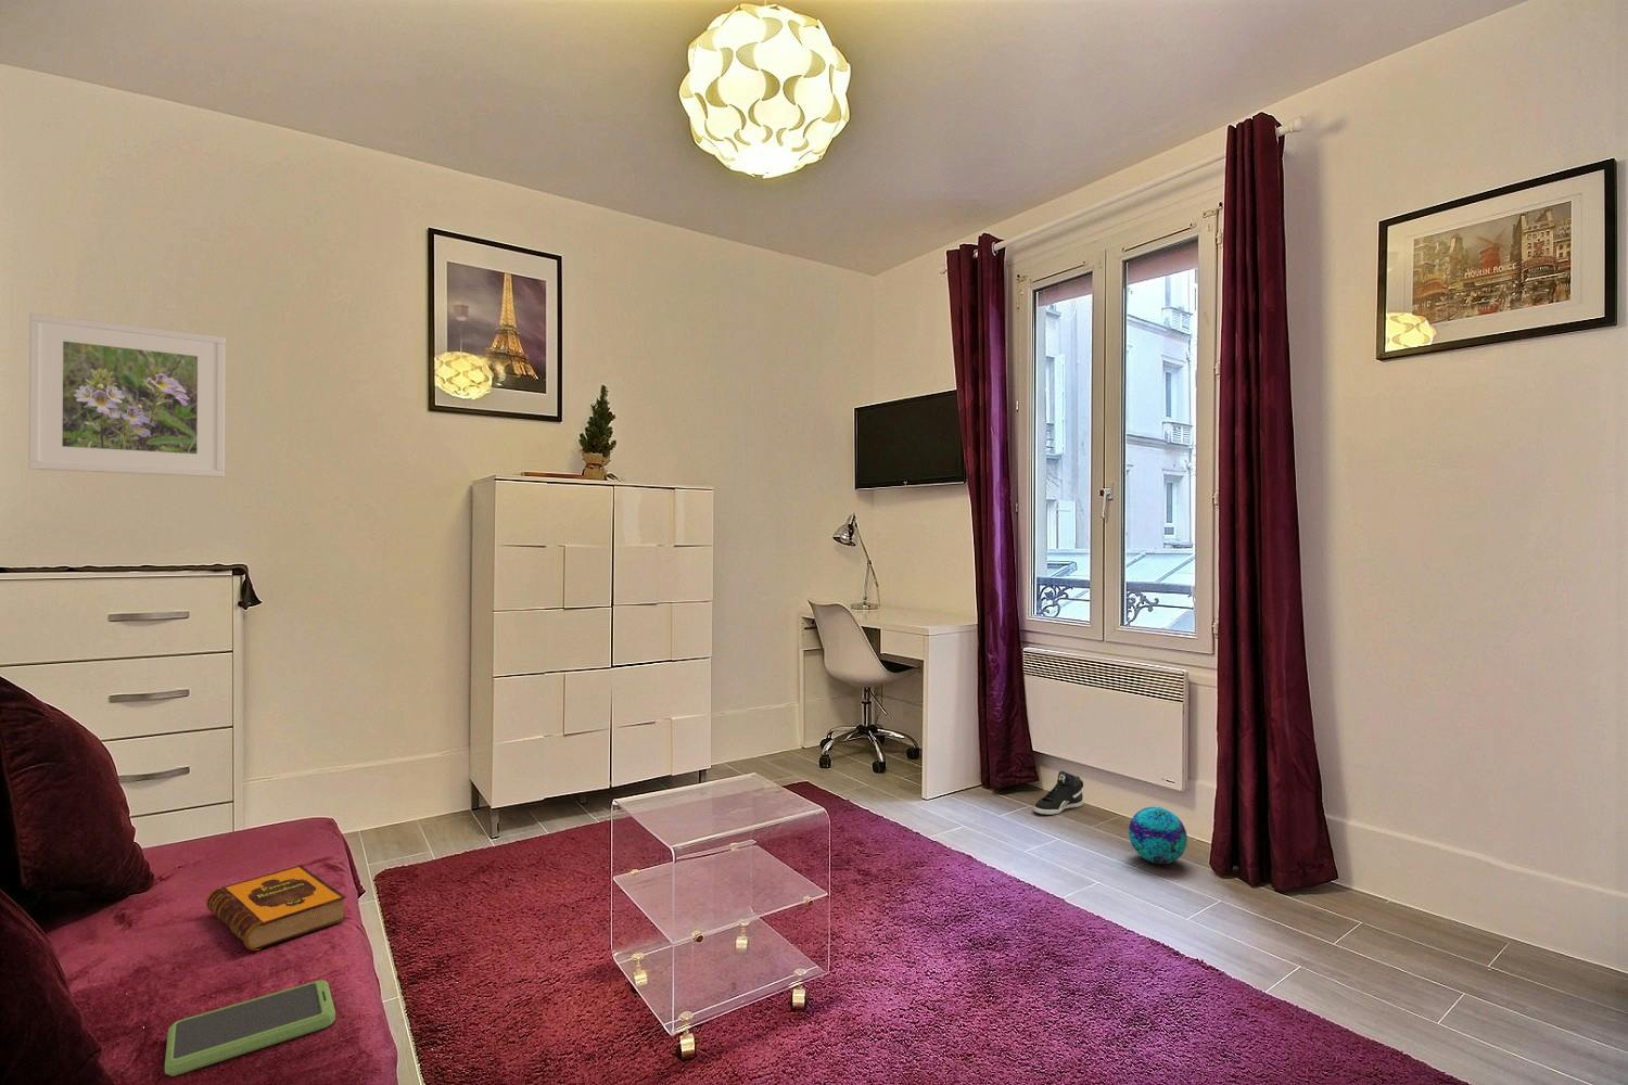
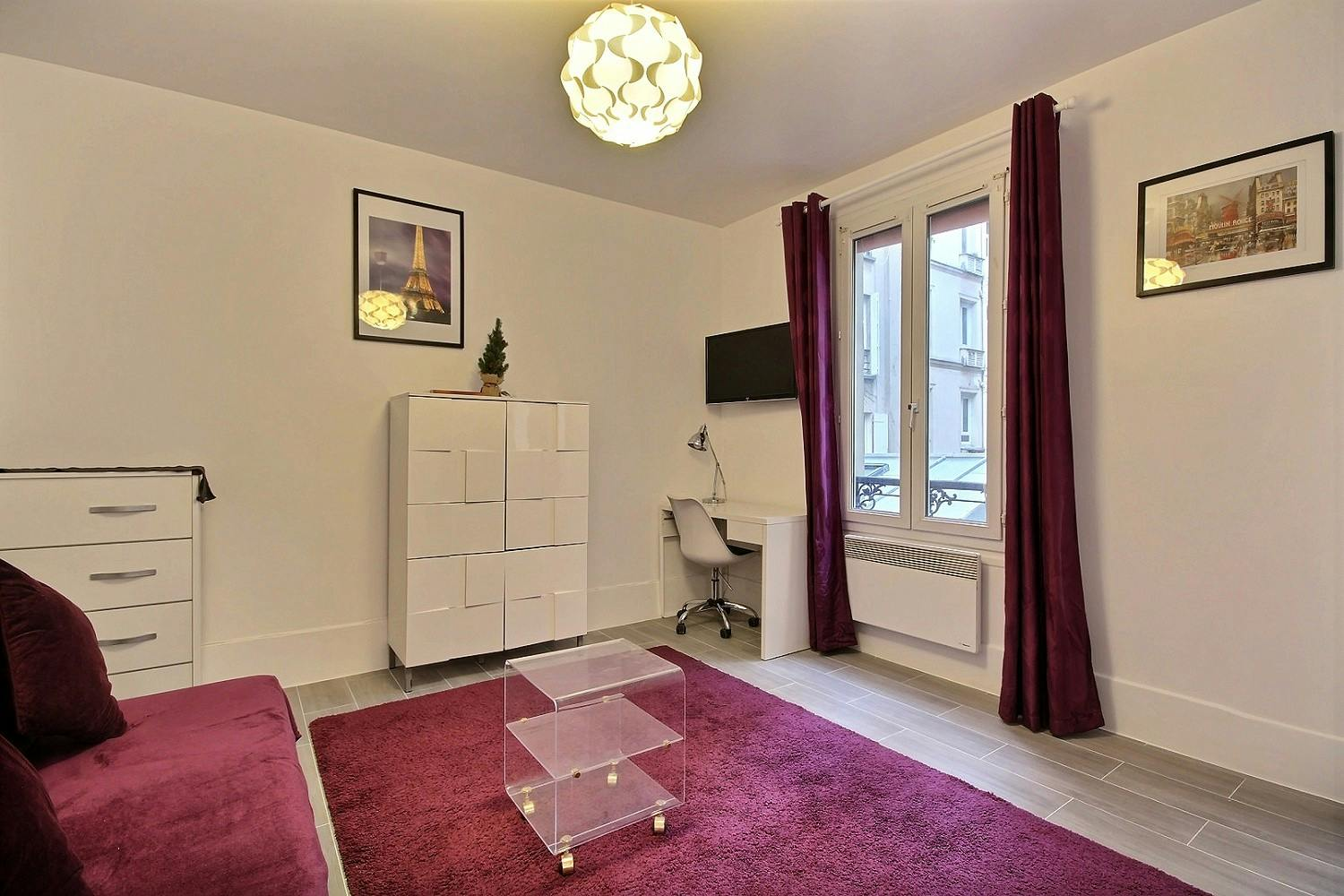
- tablet (253, 1023)
- sneaker (1057, 790)
- hardback book (275, 905)
- decorative ball (1157, 834)
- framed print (132, 400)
